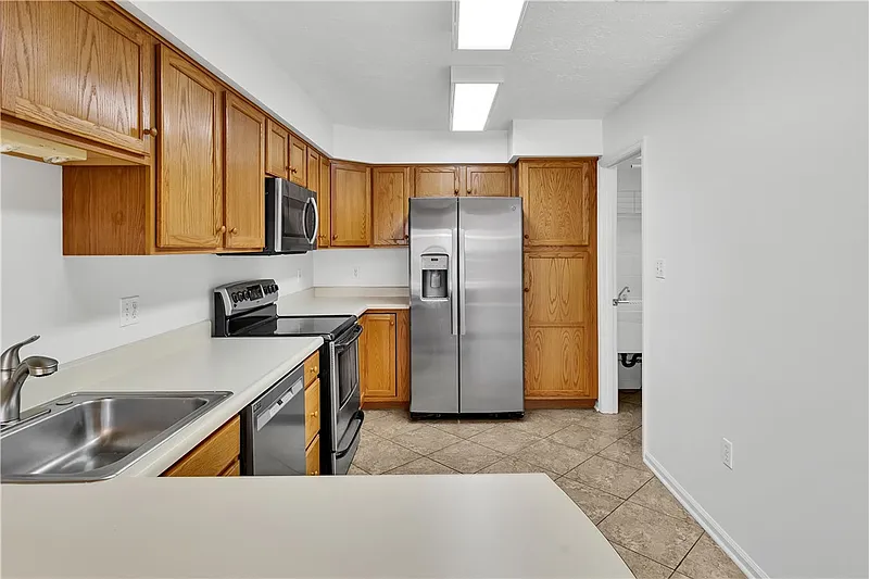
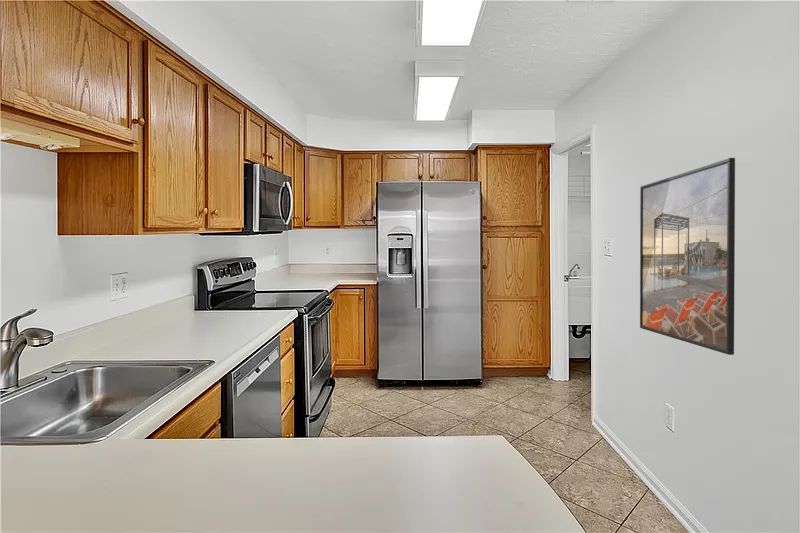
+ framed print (679, 257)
